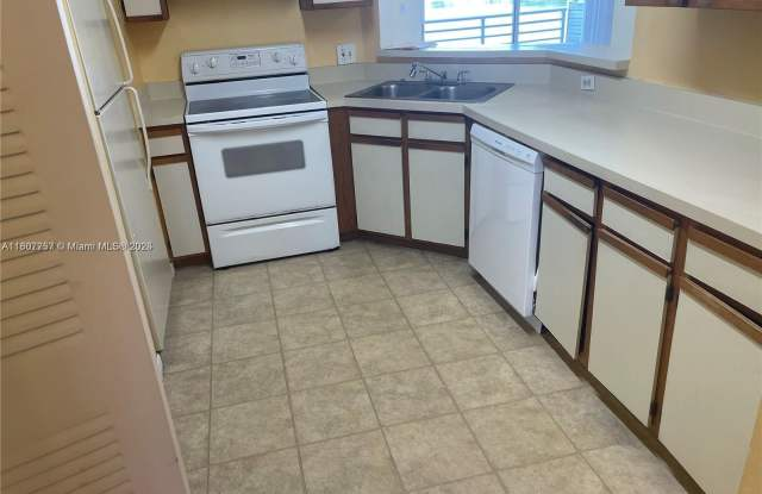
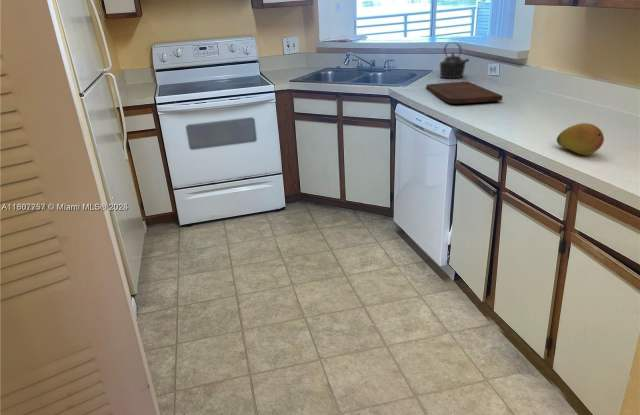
+ fruit (580, 137)
+ cutting board (459, 91)
+ kettle (456, 60)
